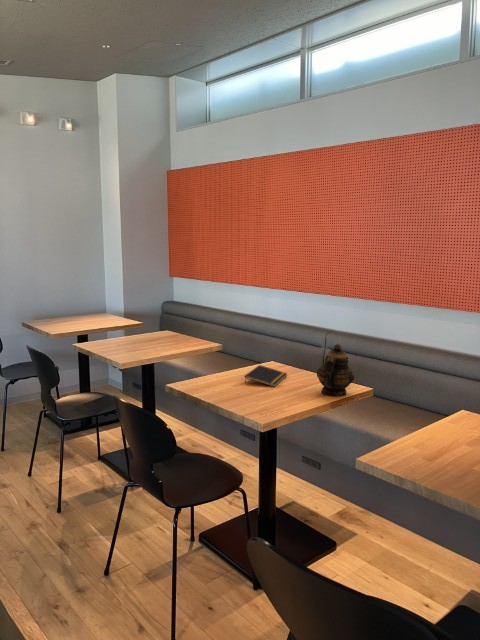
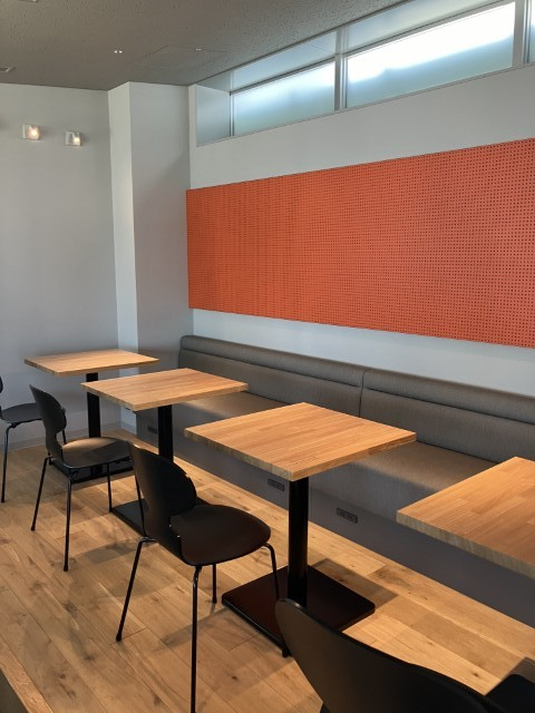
- notepad (266, 375)
- teapot (335, 368)
